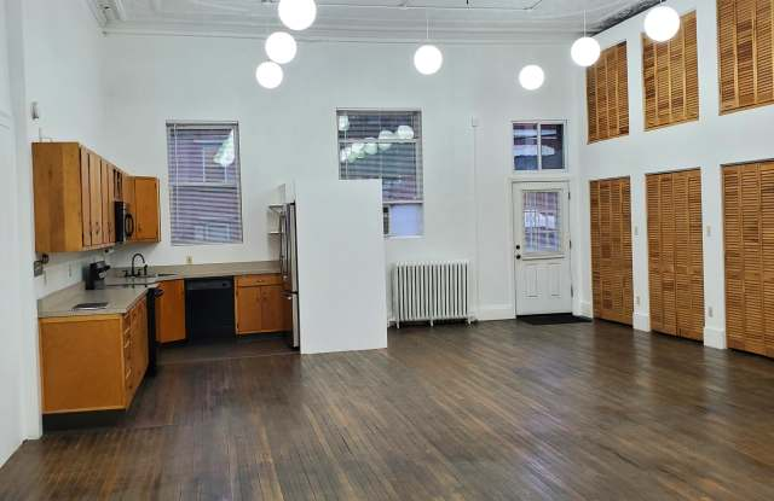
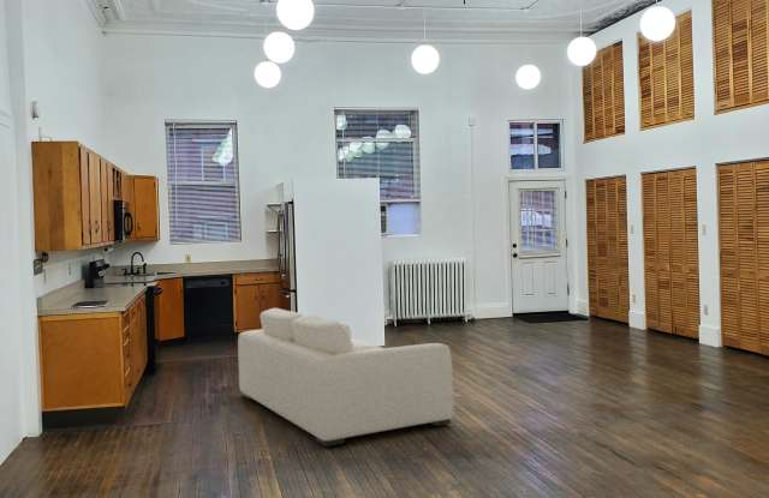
+ sofa (334, 360)
